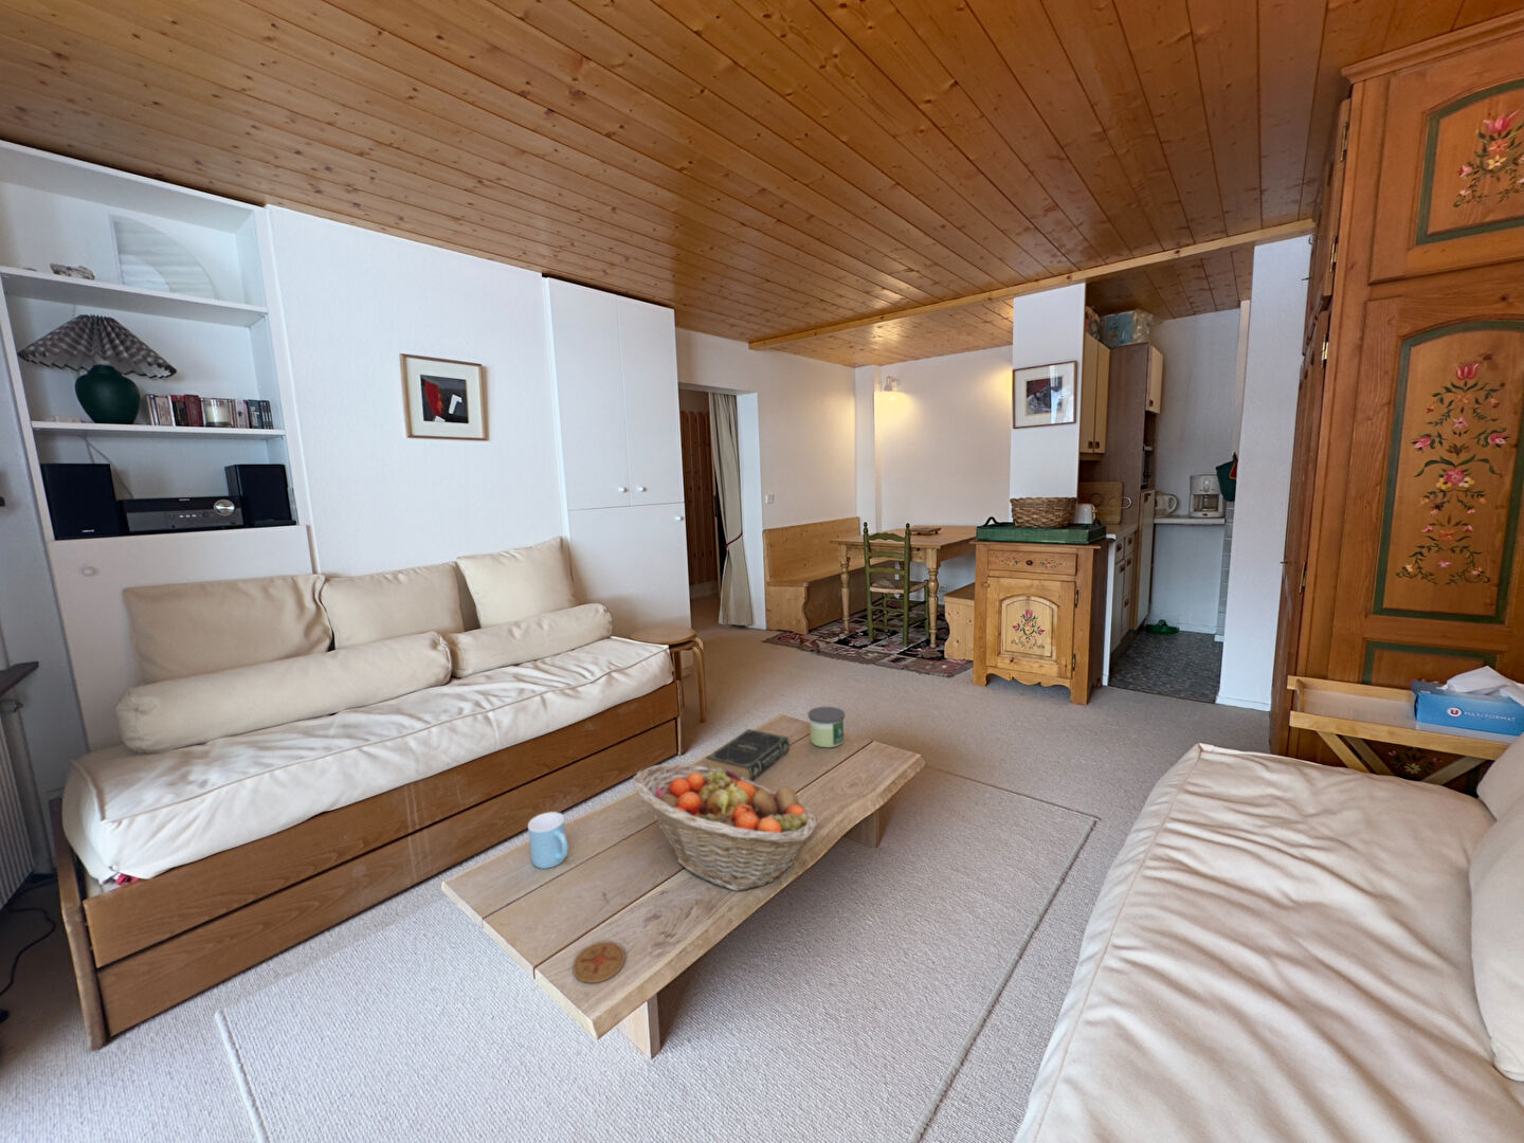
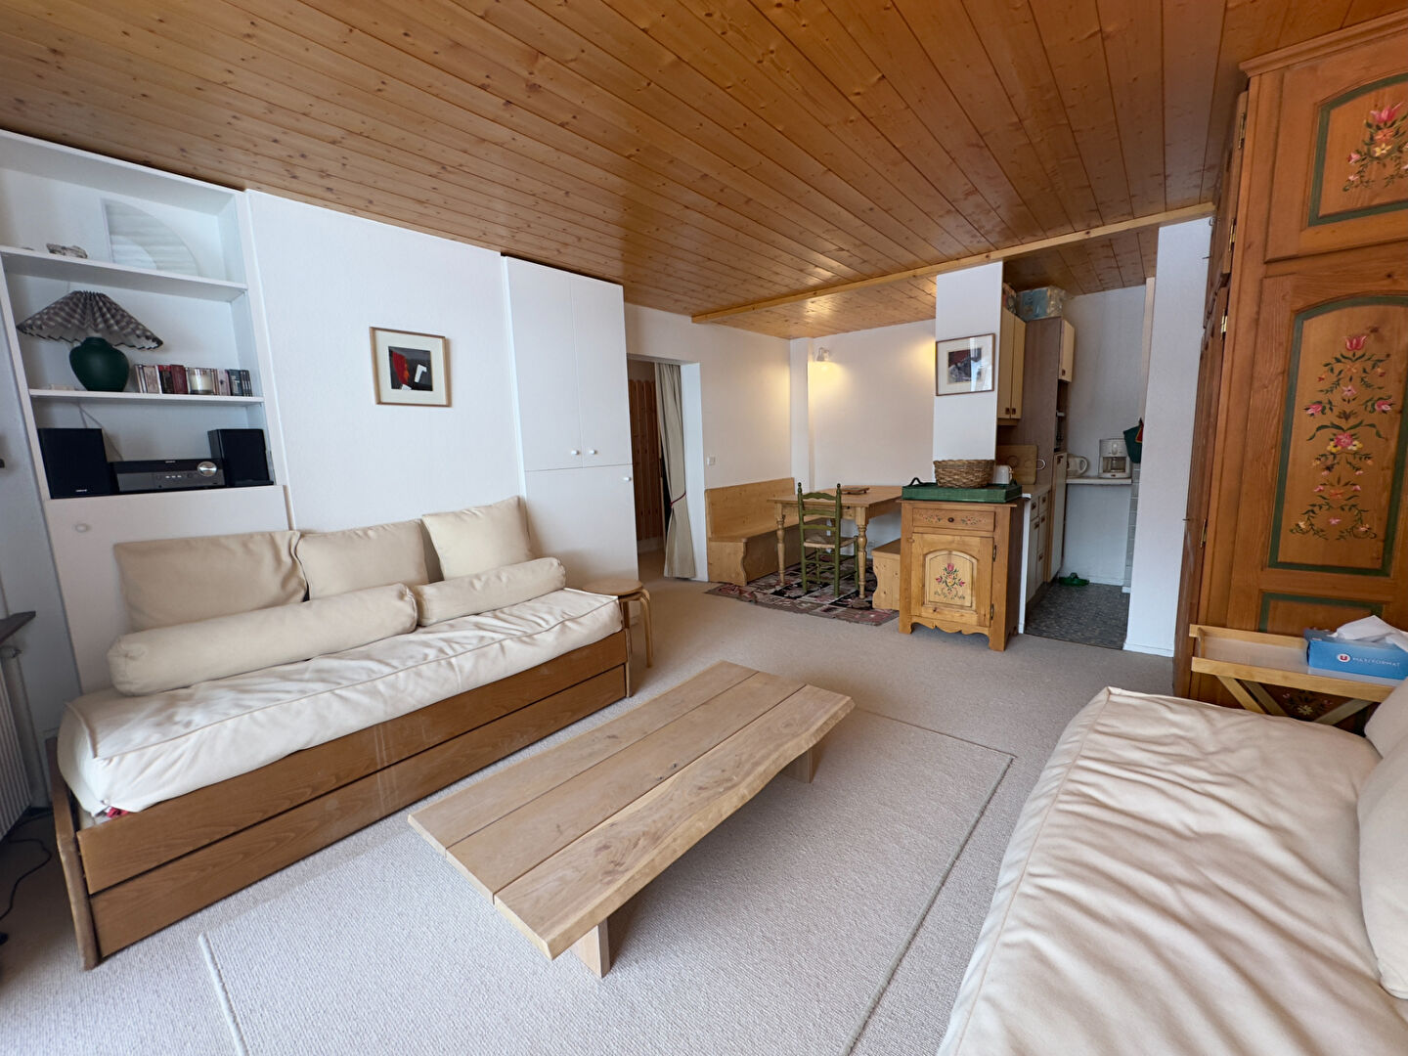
- mug (551, 842)
- coaster (599, 961)
- candle (827, 728)
- book (749, 754)
- fruit basket (722, 812)
